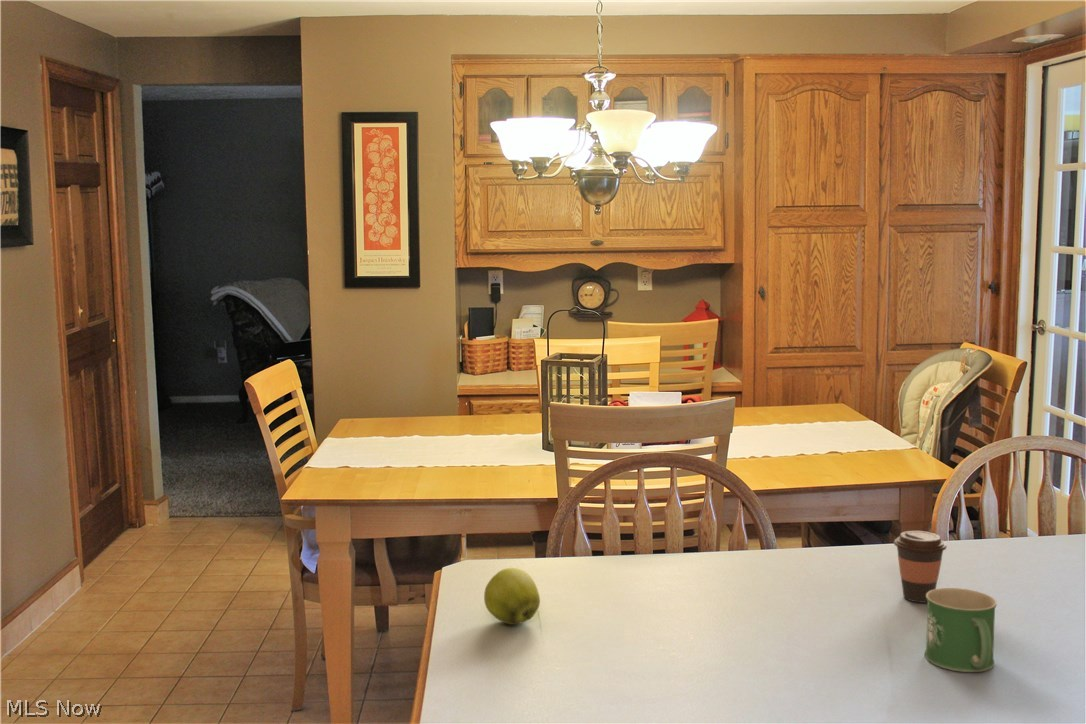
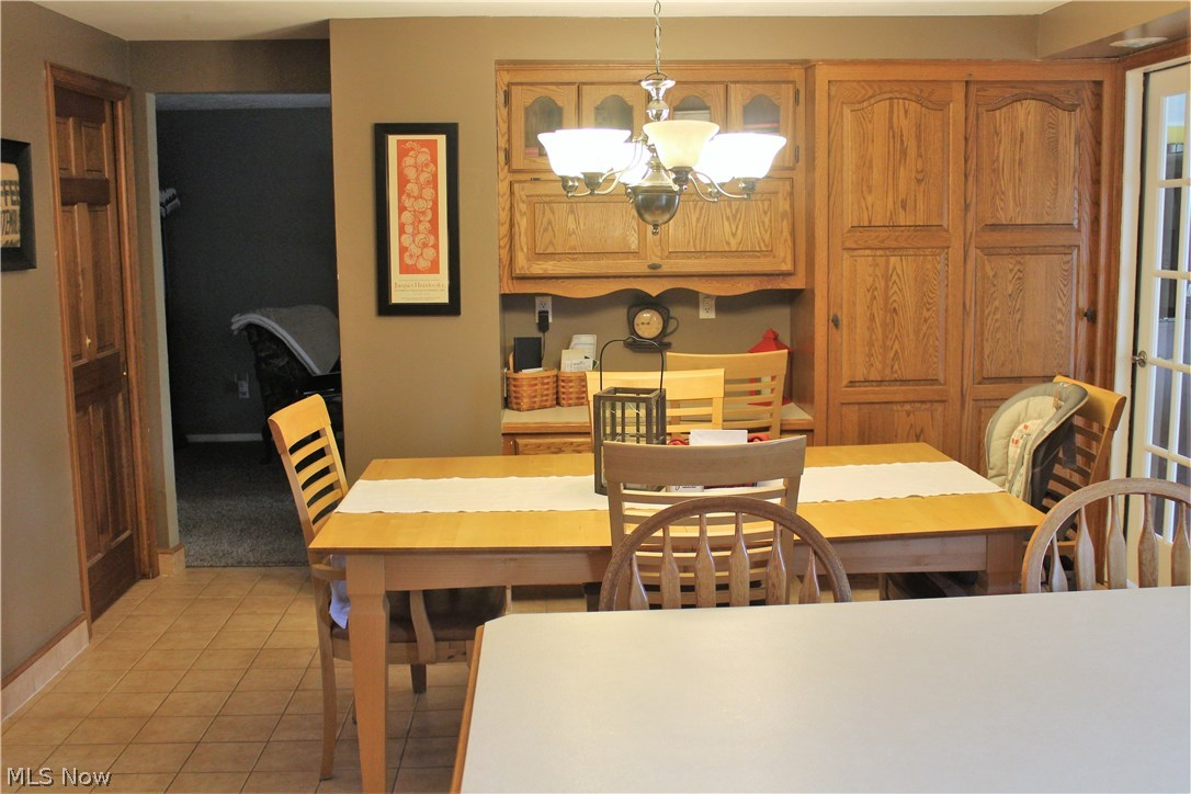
- mug (965, 632)
- coffee cup (919, 566)
- apple (512, 595)
